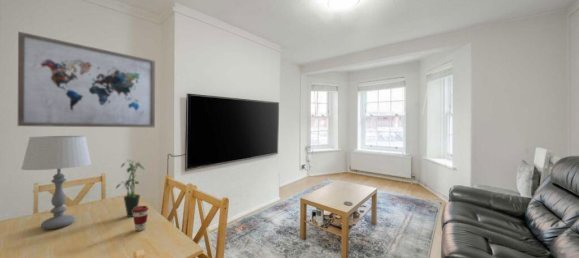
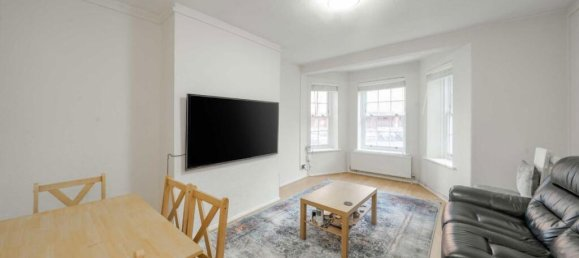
- potted plant (131, 188)
- wall art (98, 87)
- coffee cup (140, 218)
- table lamp (58, 180)
